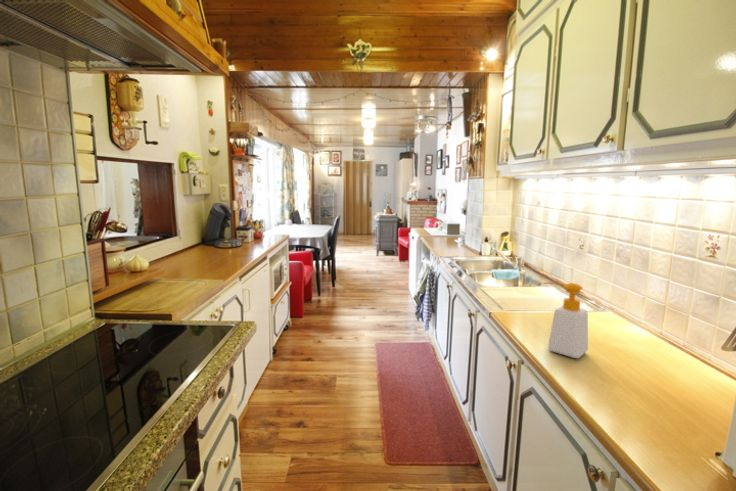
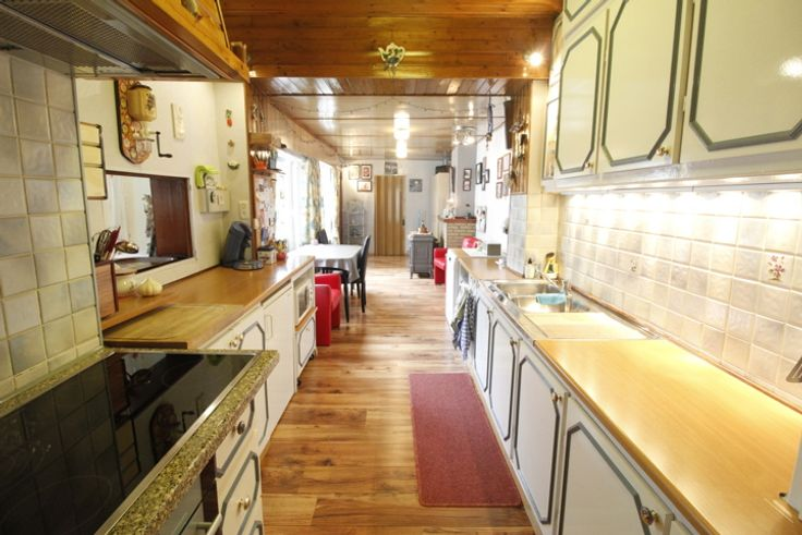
- soap bottle (563, 316)
